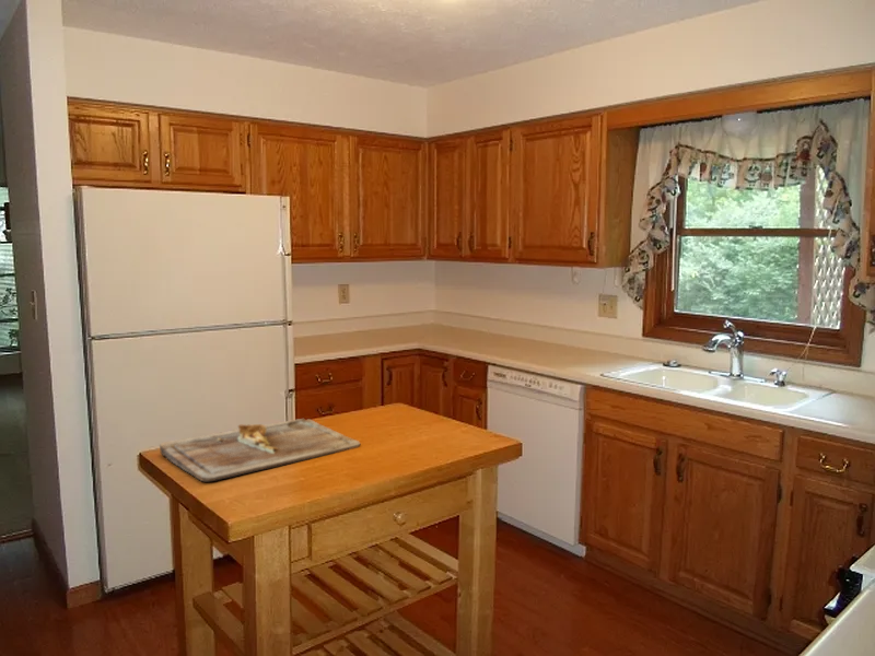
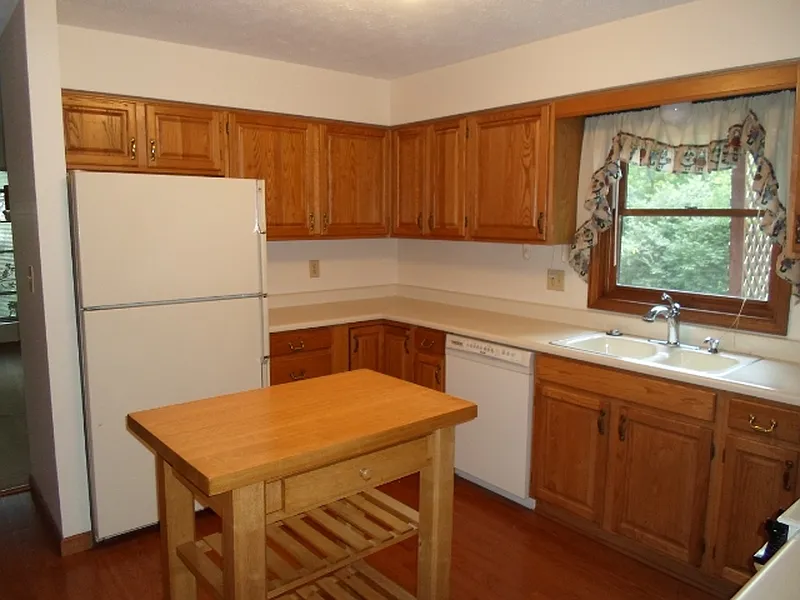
- cutting board (262, 438)
